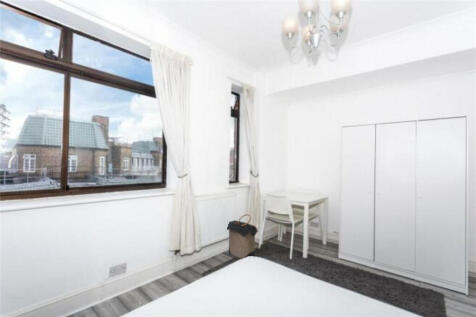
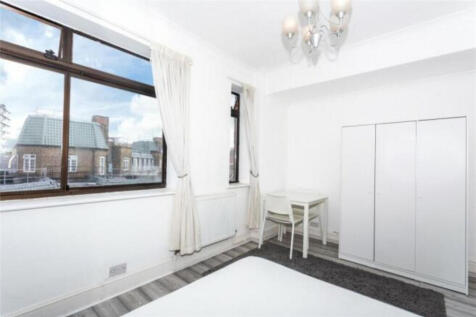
- laundry hamper (240, 234)
